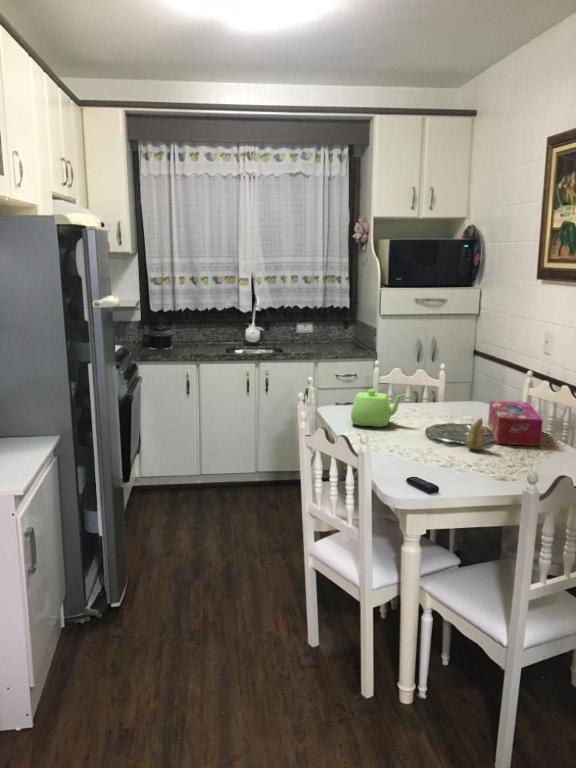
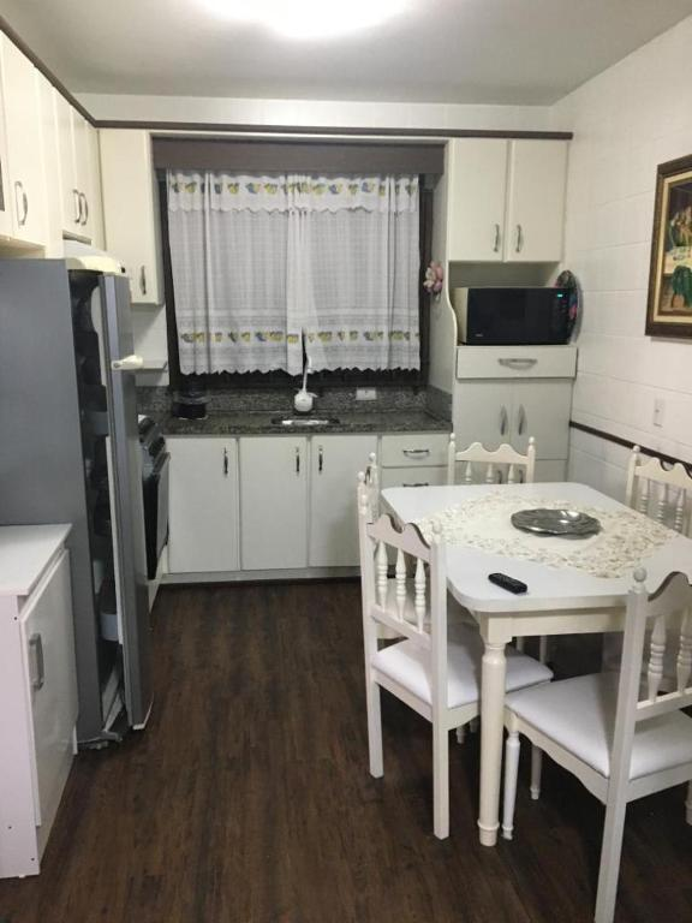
- teapot (378, 407)
- fruit (475, 433)
- tissue box (513, 422)
